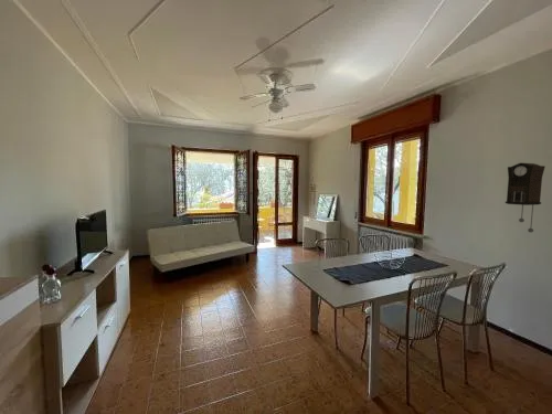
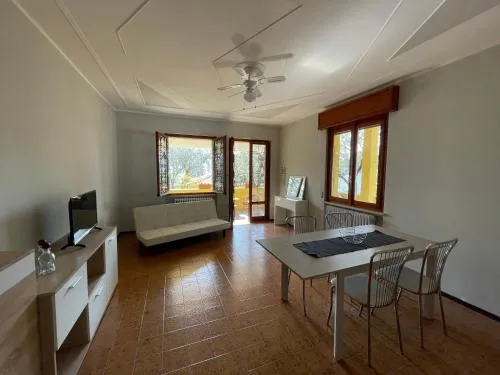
- pendulum clock (522, 198)
